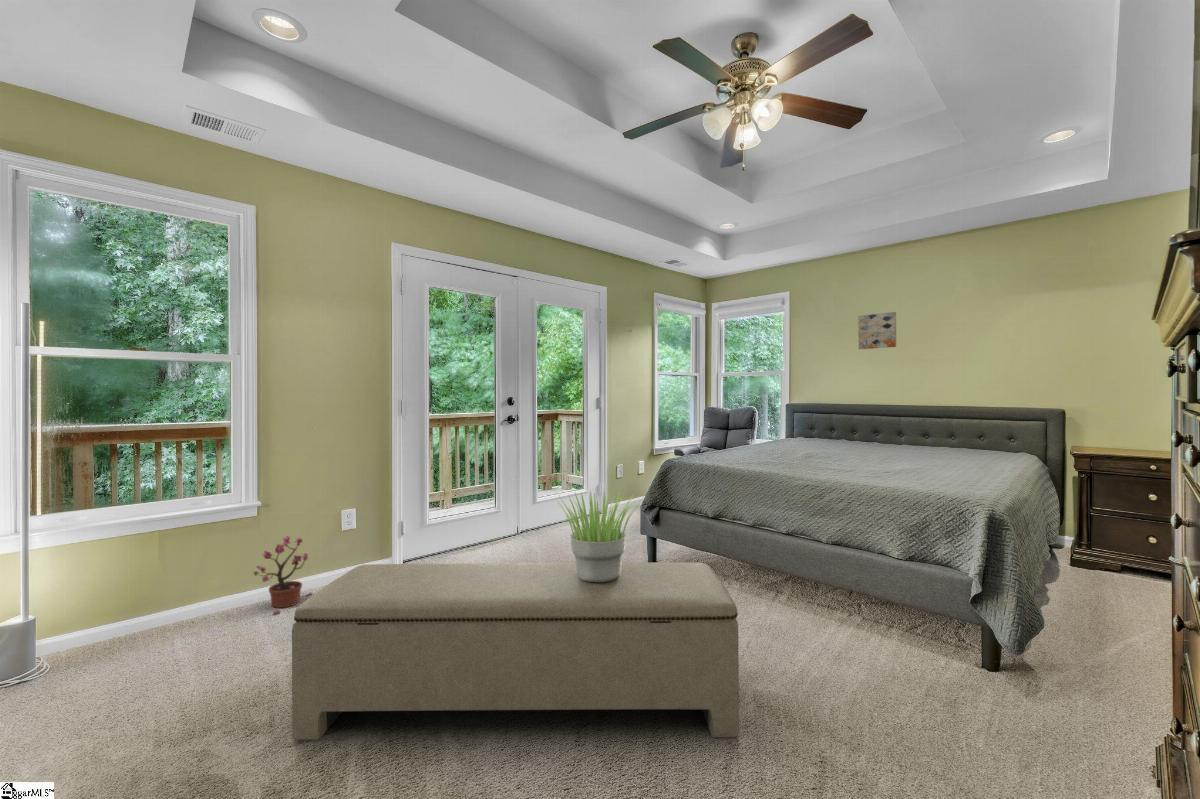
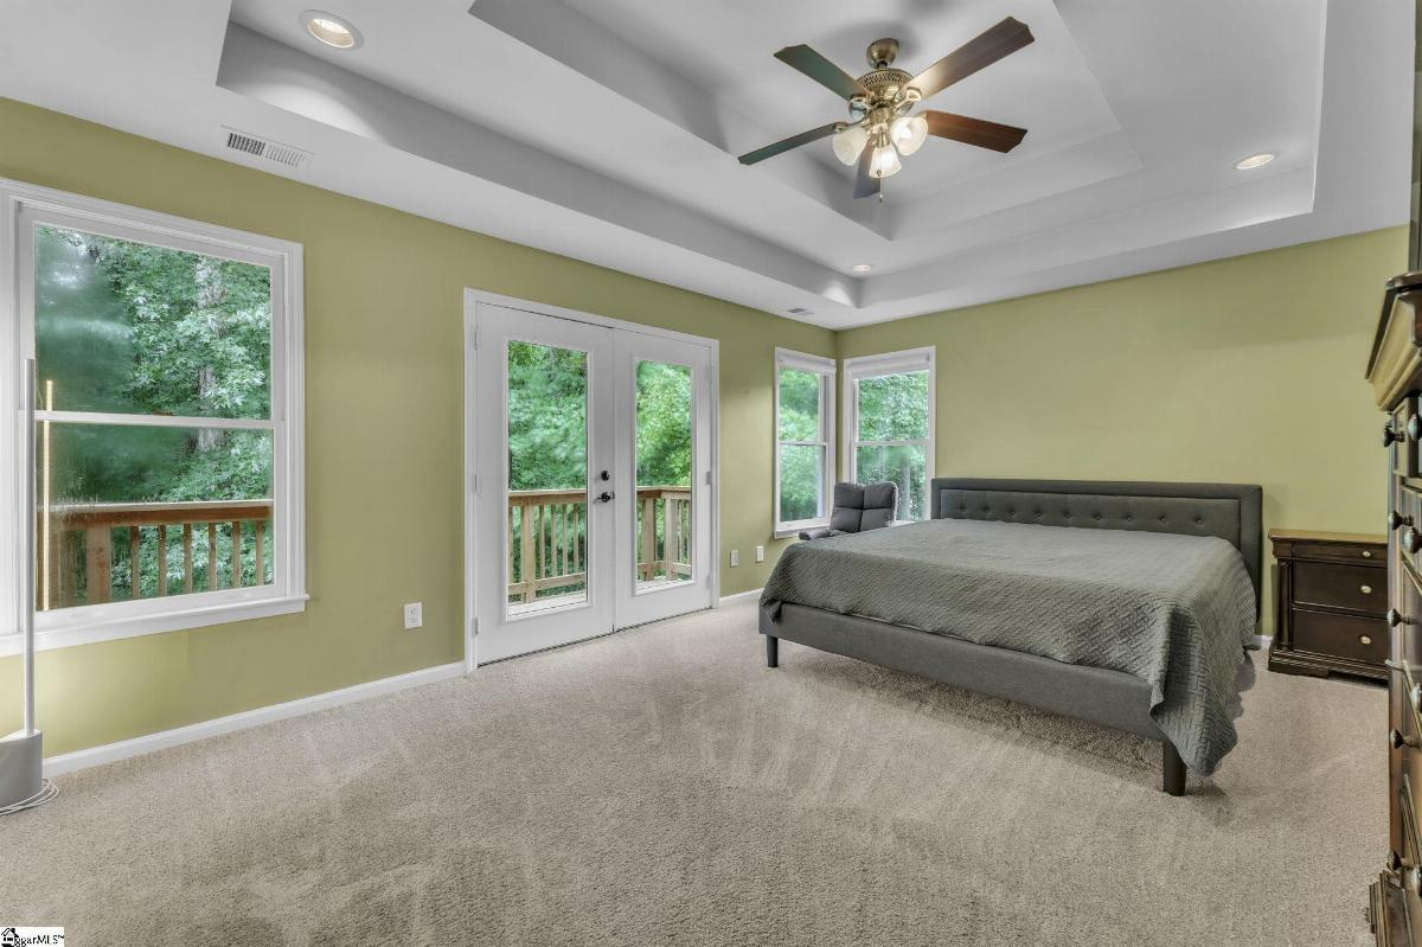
- wall art (877, 331)
- potted plant (288, 574)
- bench (525, 639)
- potted plant (598, 536)
